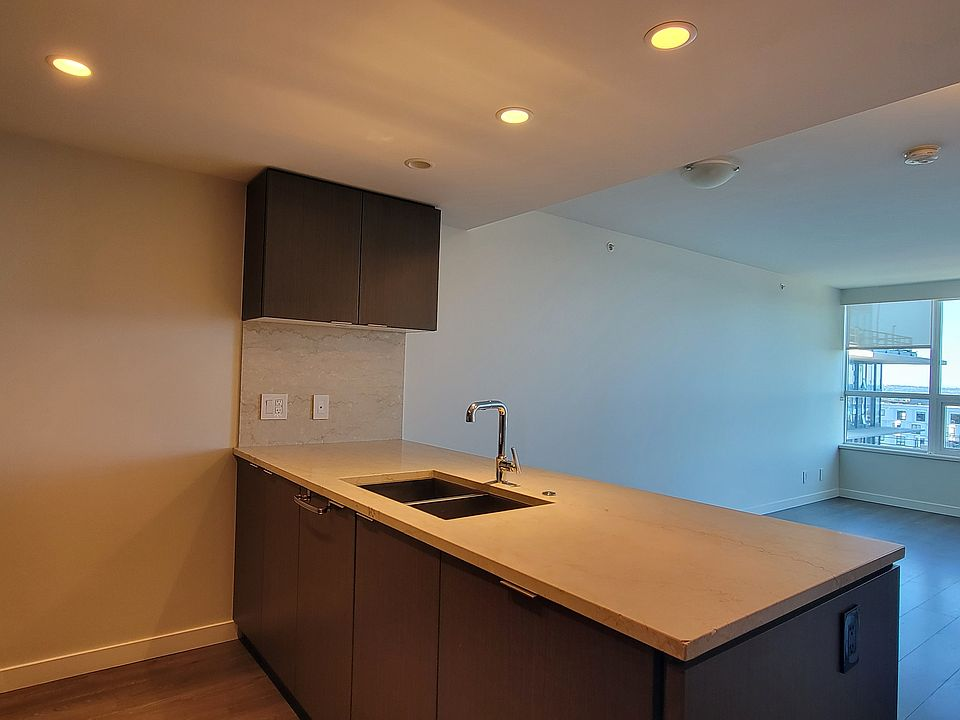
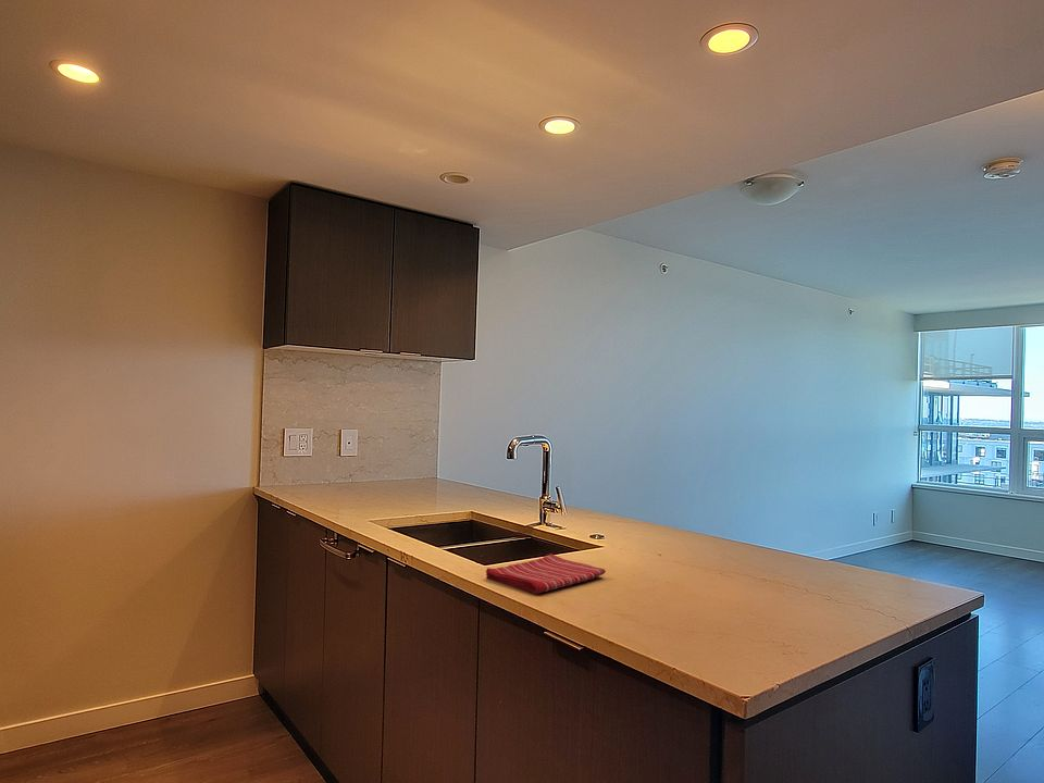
+ dish towel (545, 572)
